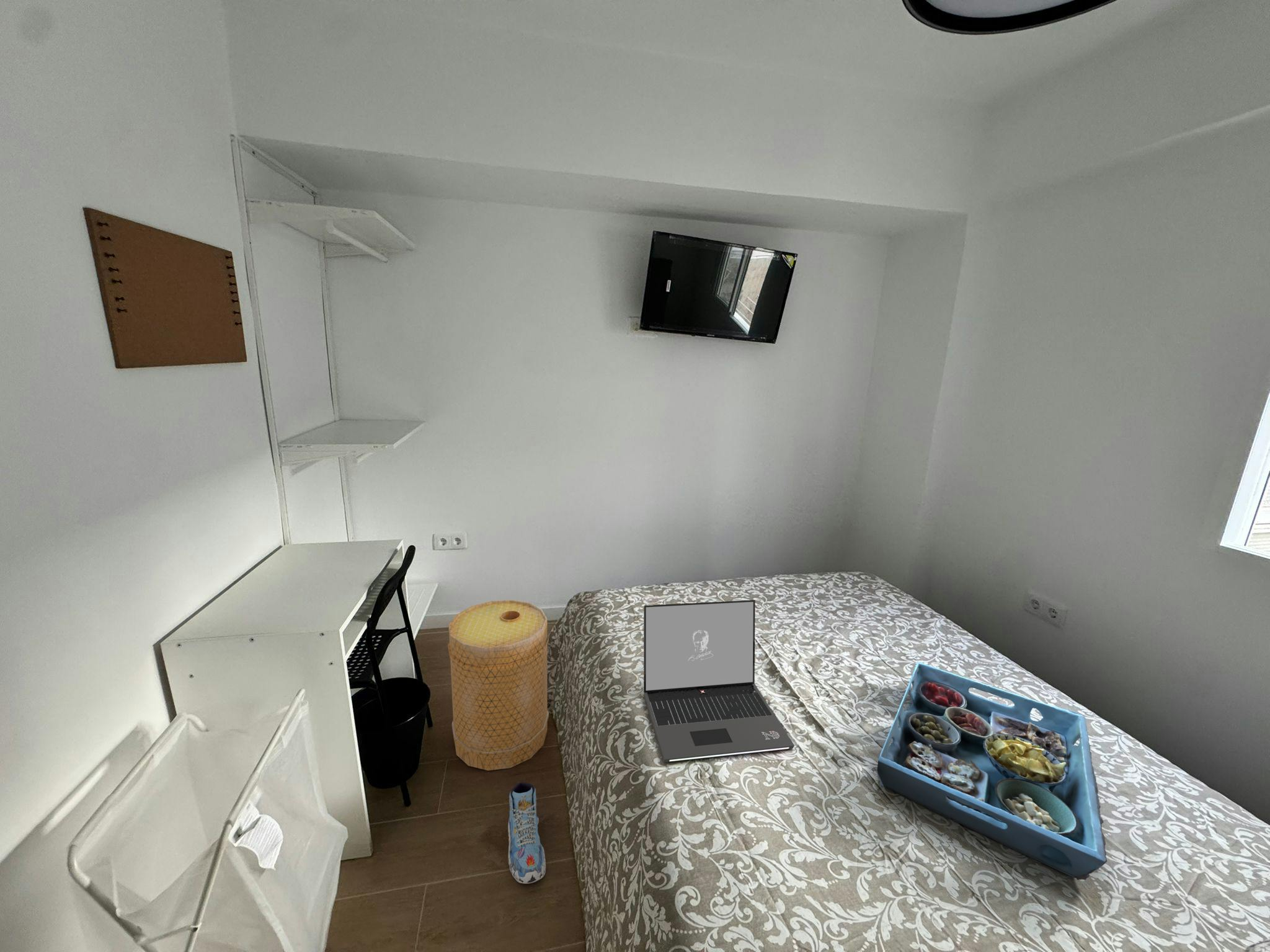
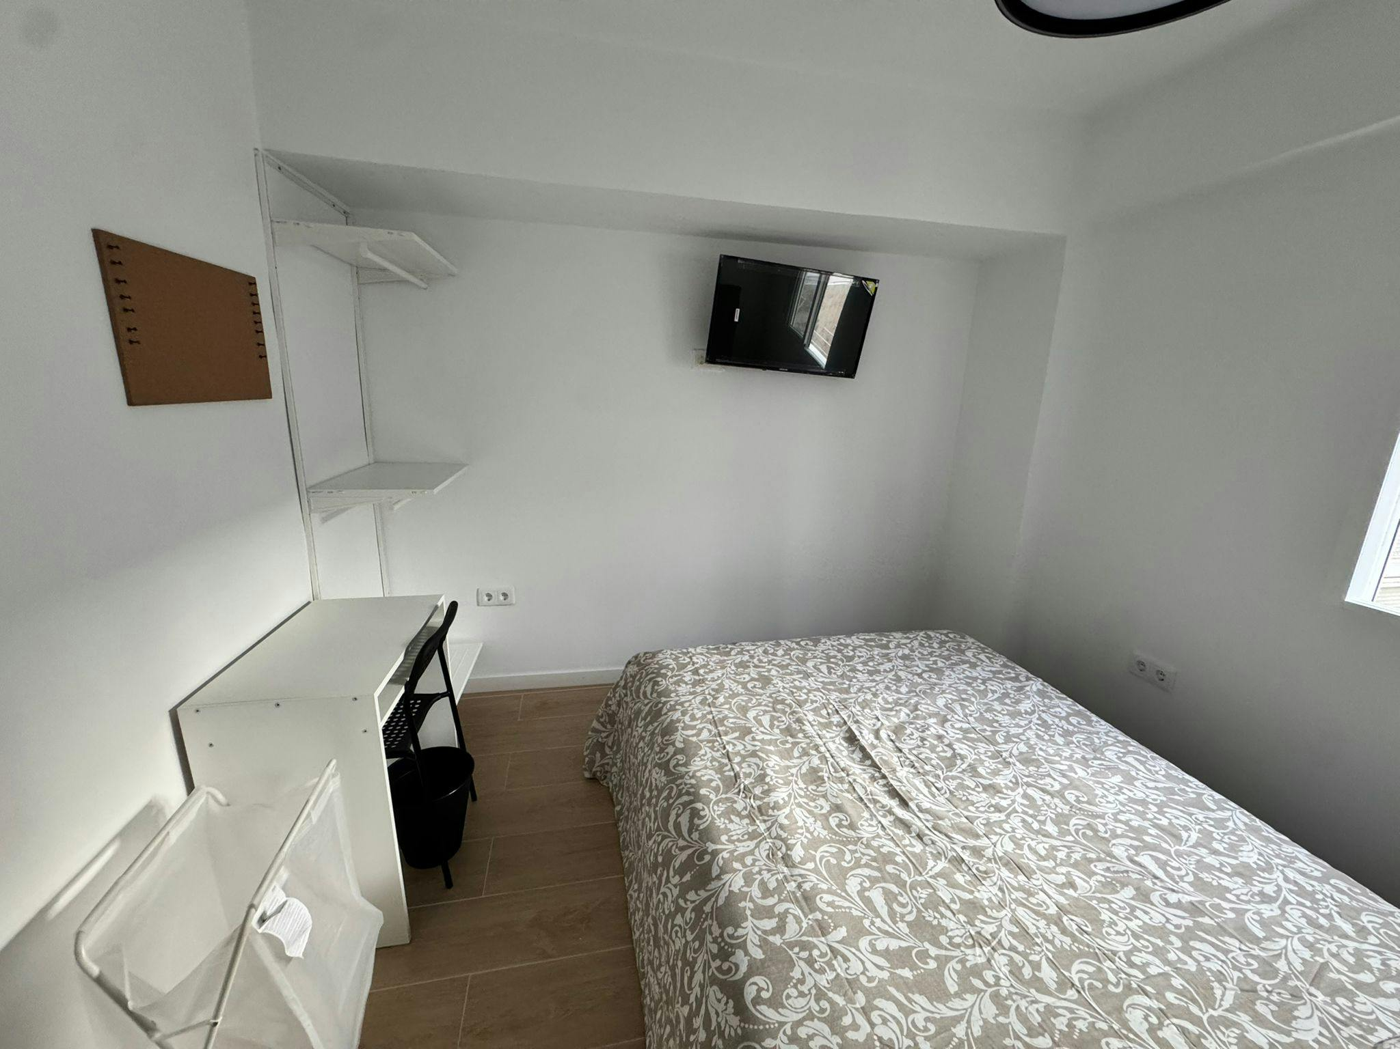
- laptop (714, 672)
- shoe (525, 825)
- basket (500, 680)
- serving tray (986, 748)
